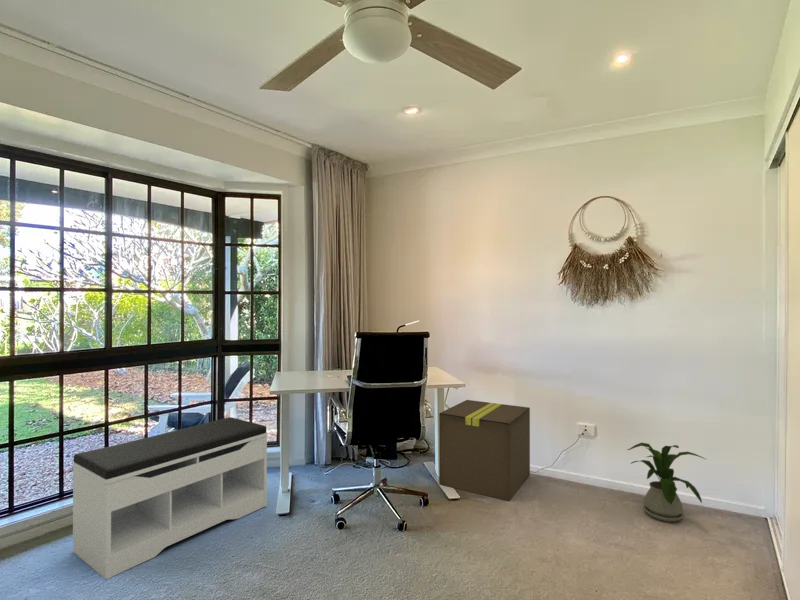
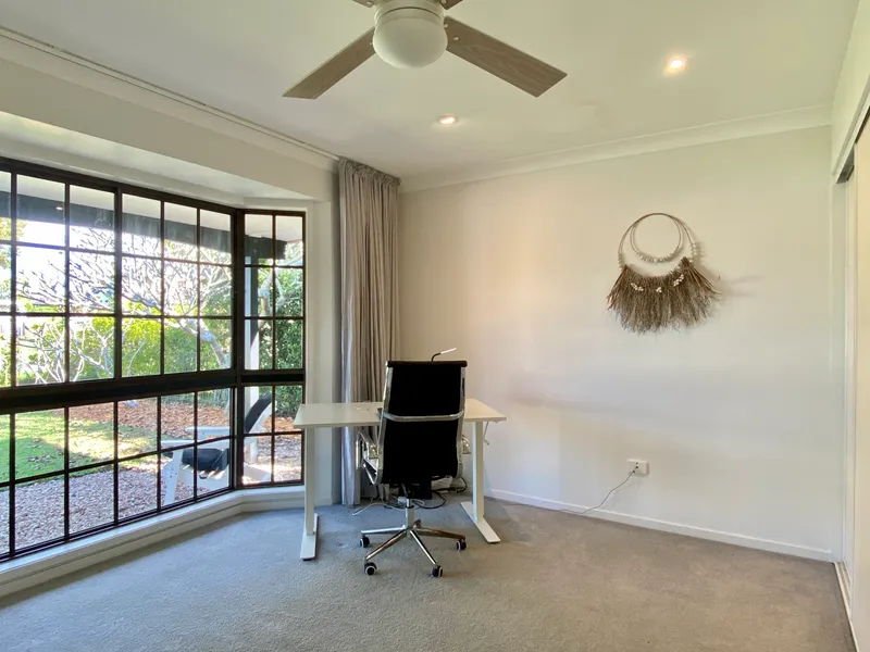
- bench (179, 482)
- cardboard box (485, 444)
- house plant (665, 474)
